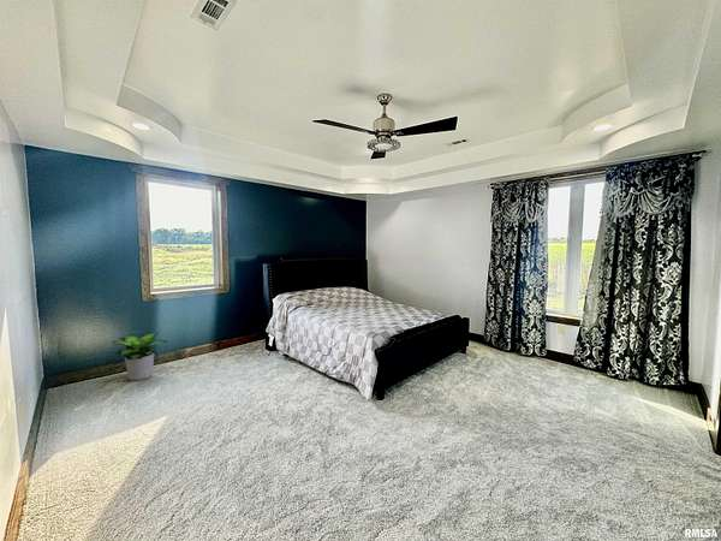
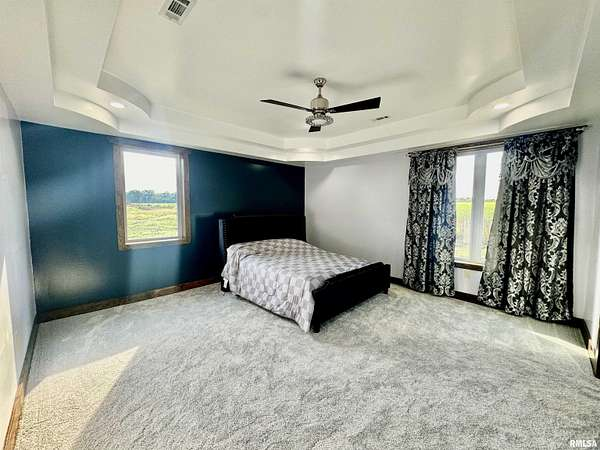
- potted plant (142, 356)
